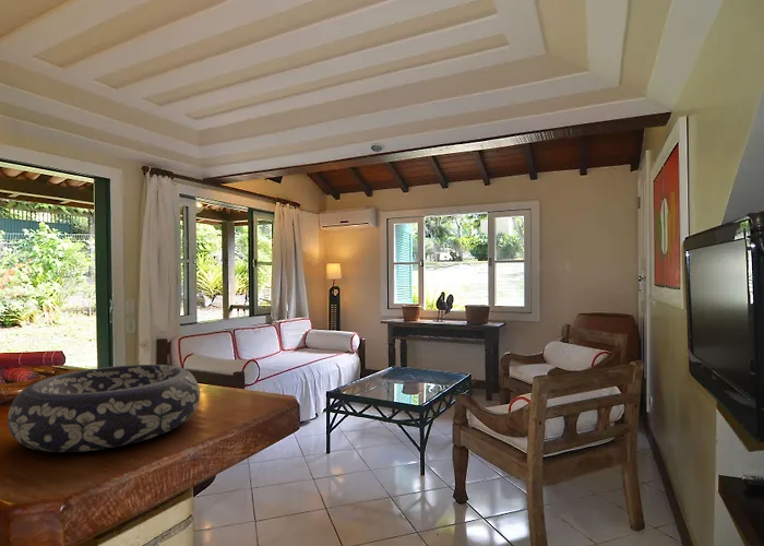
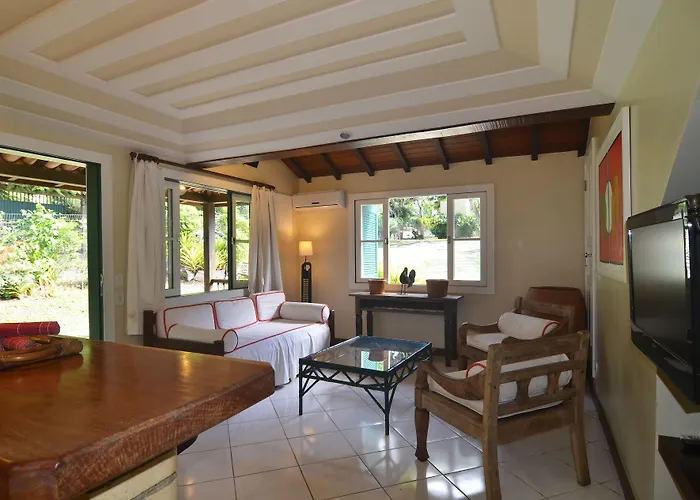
- decorative bowl (112, 403)
